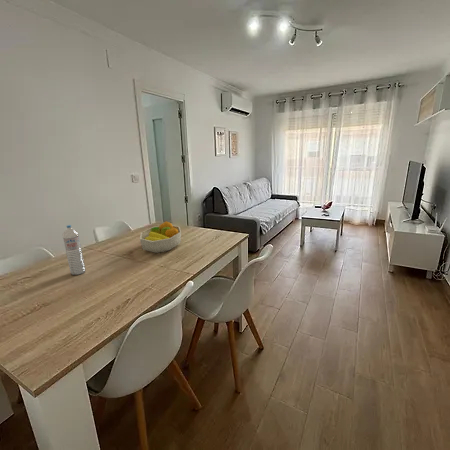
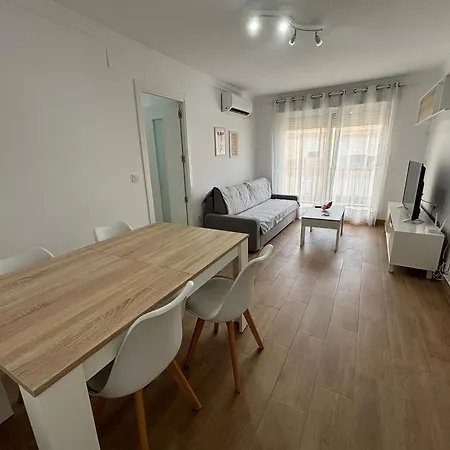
- water bottle (73, 249)
- fruit bowl (161, 236)
